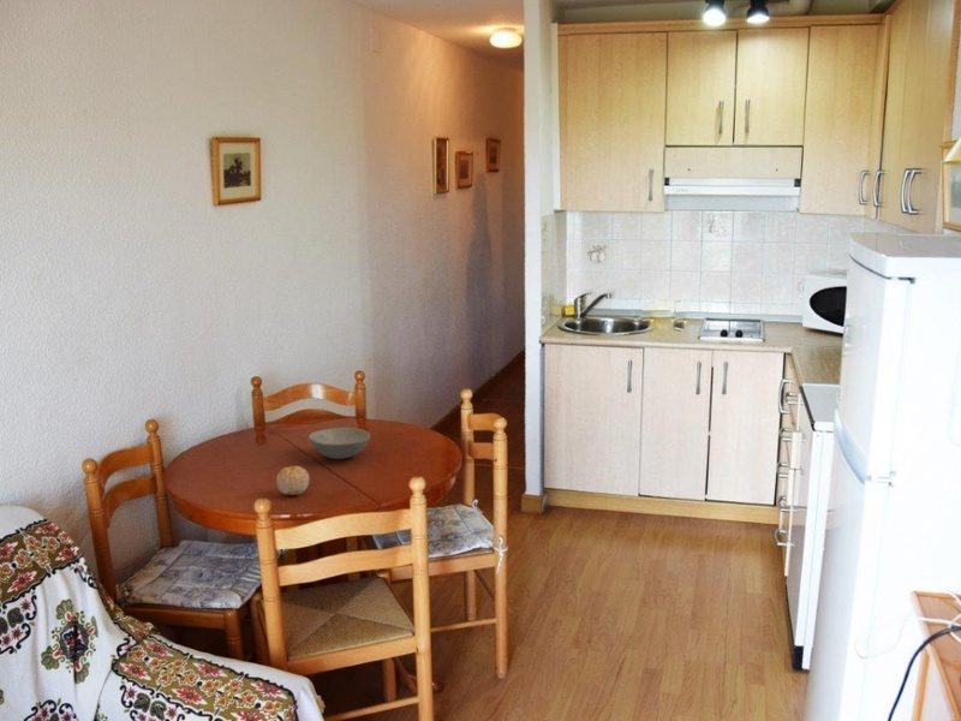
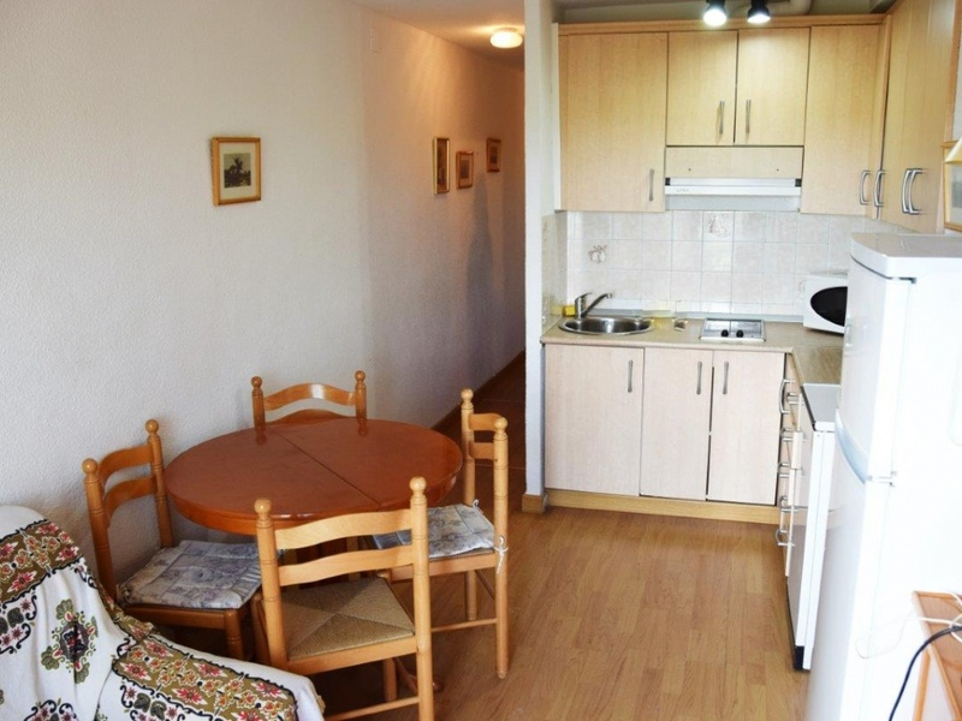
- soup bowl (340, 445)
- fruit (292, 481)
